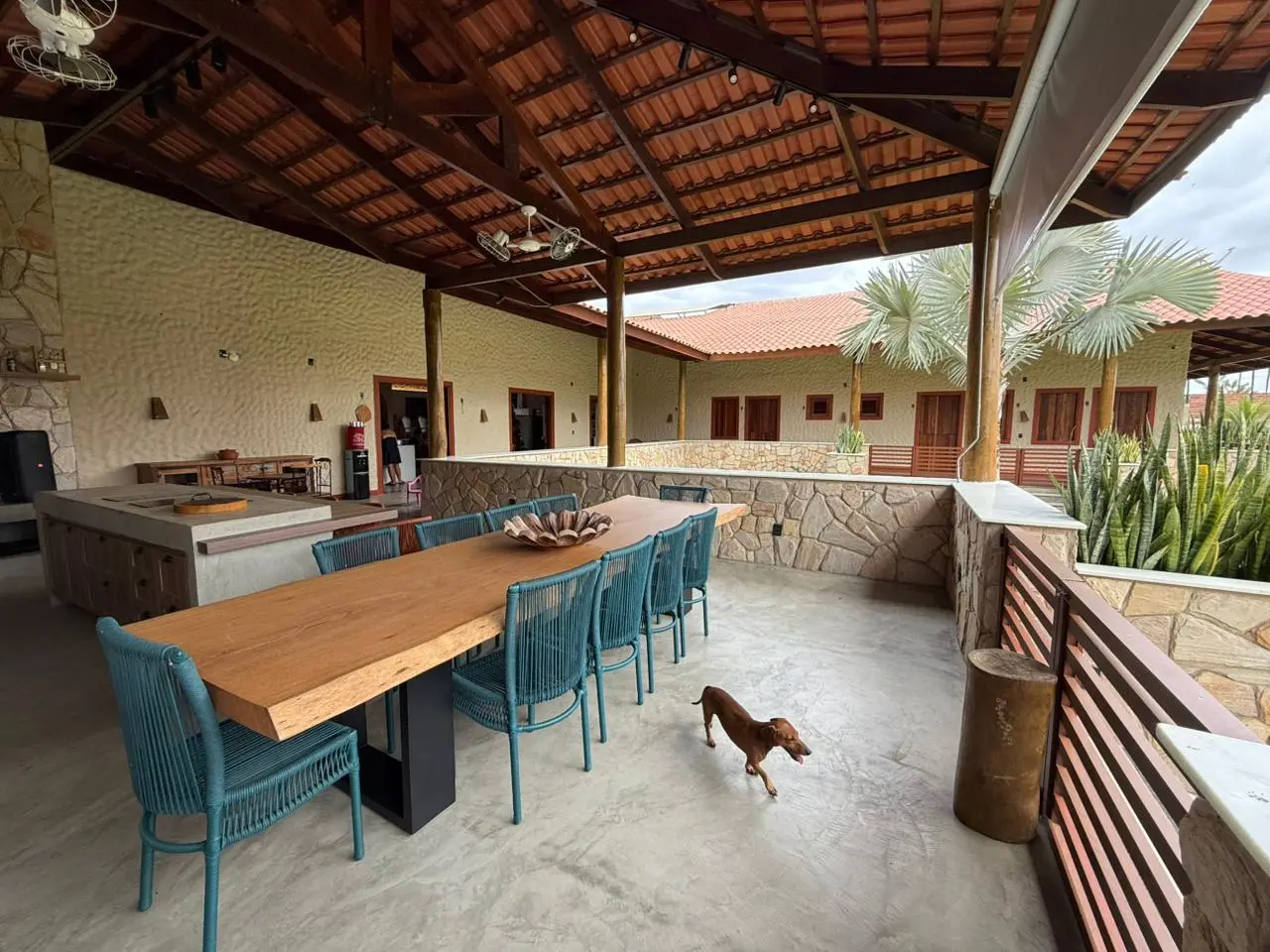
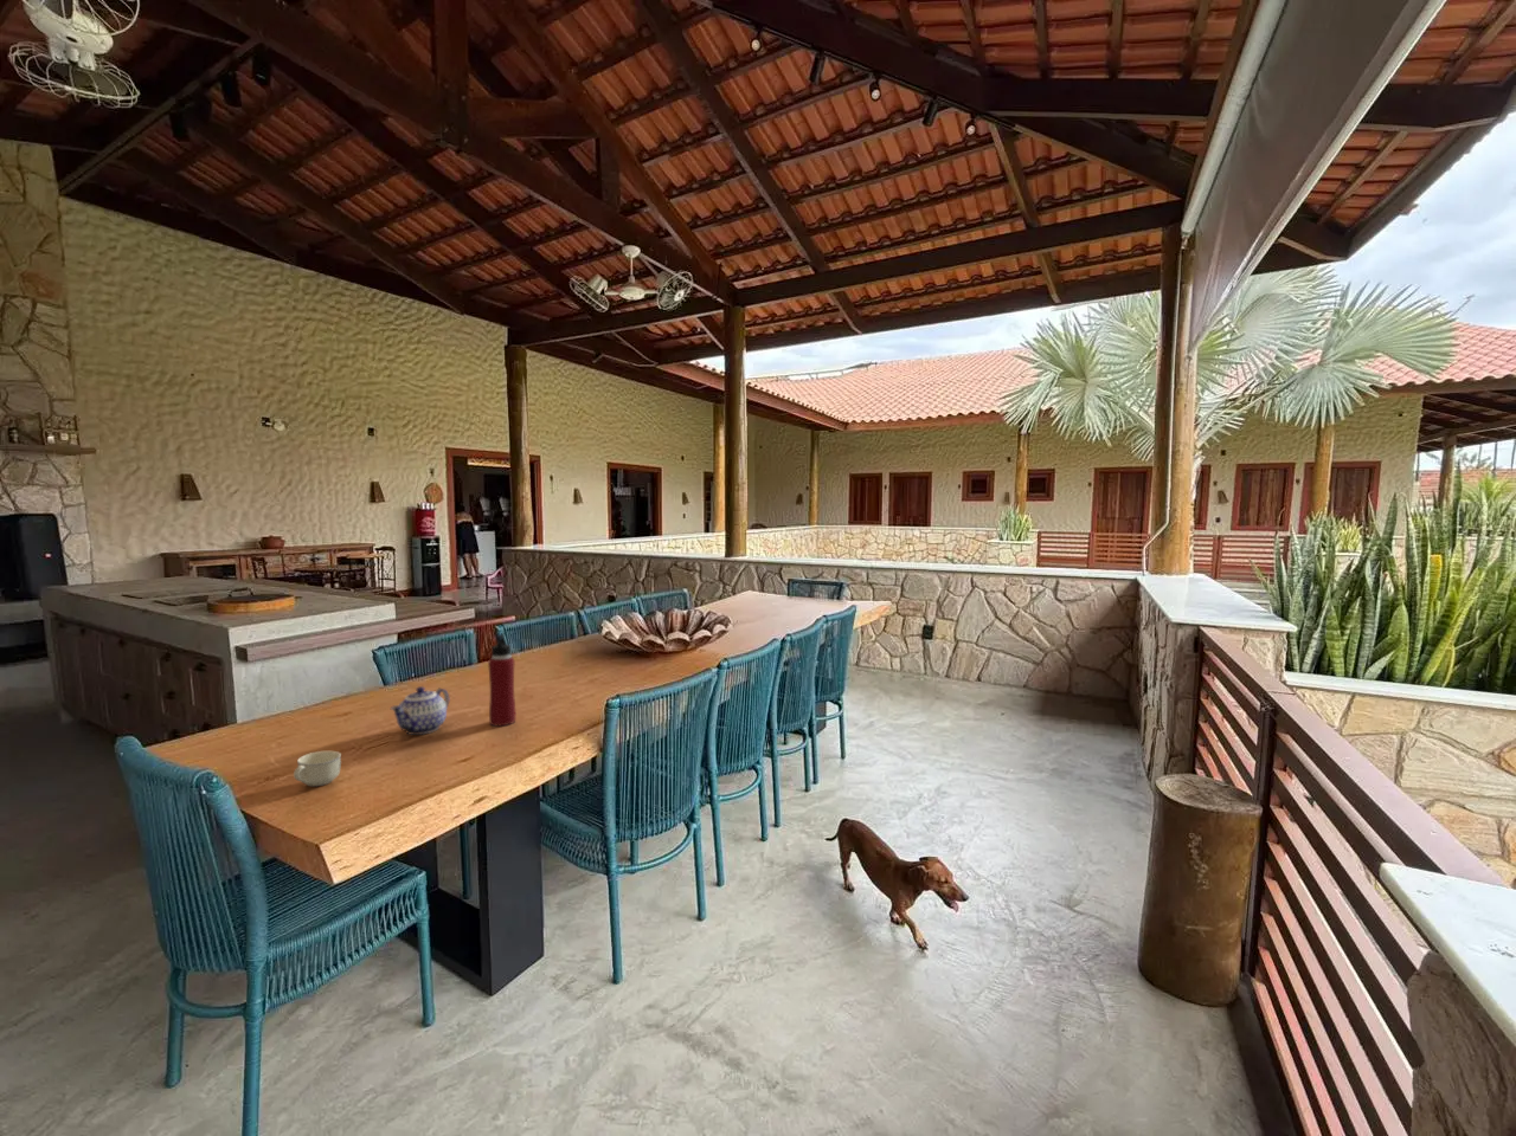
+ cup (314, 771)
+ teapot (420, 708)
+ water bottle (501, 678)
